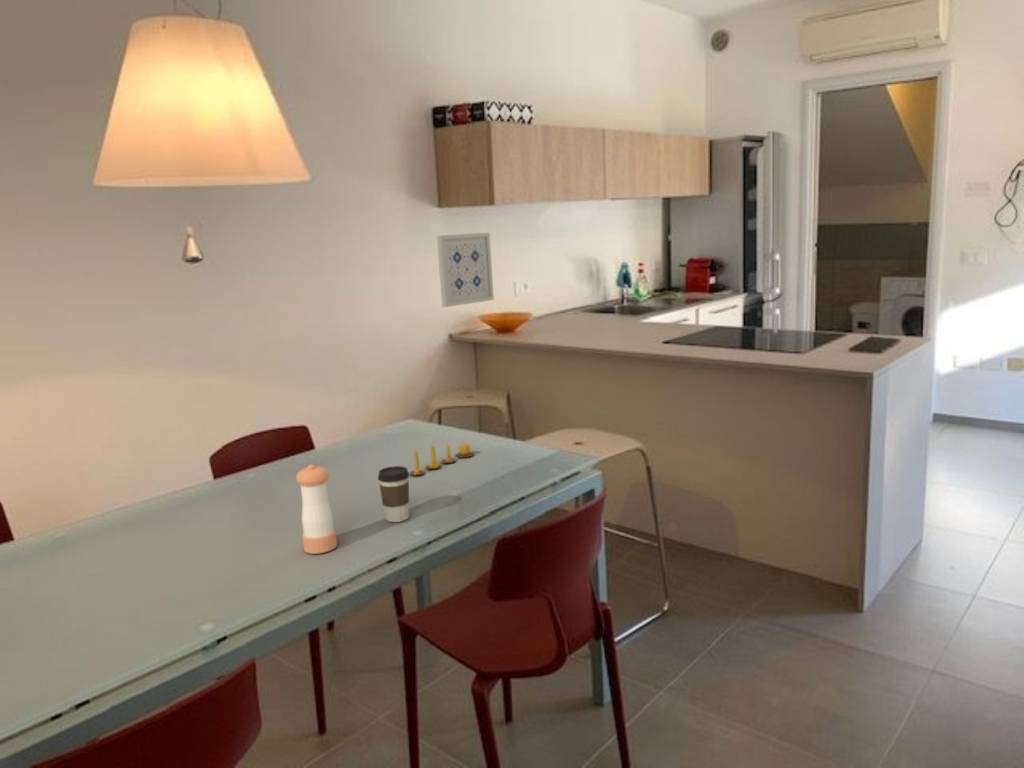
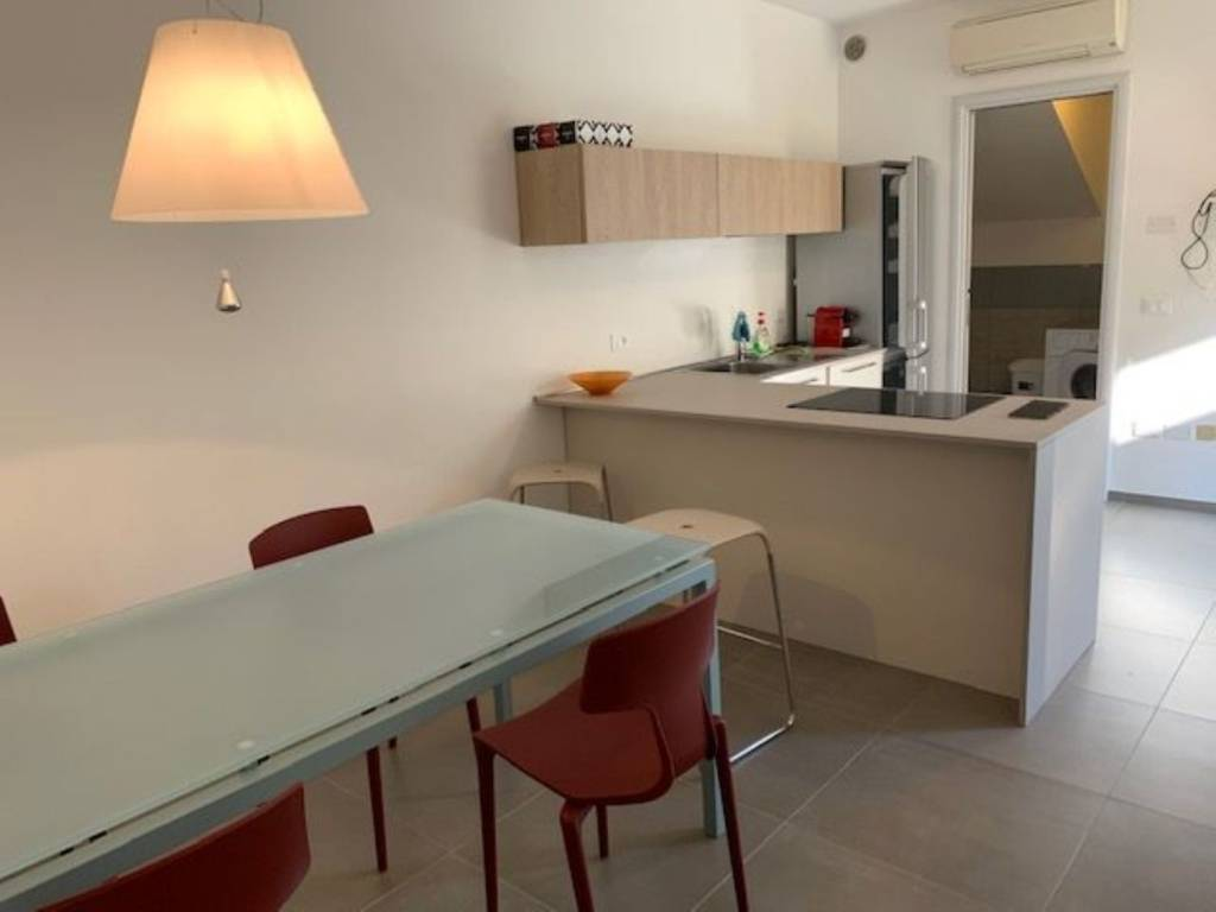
- coffee cup (395, 494)
- candle (446, 449)
- wall art (466, 269)
- pepper shaker (315, 506)
